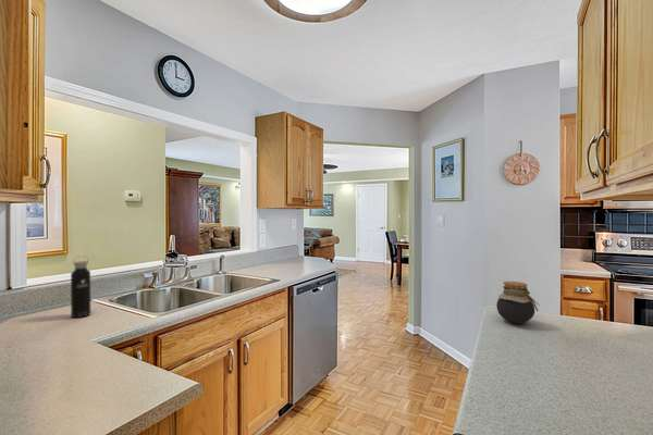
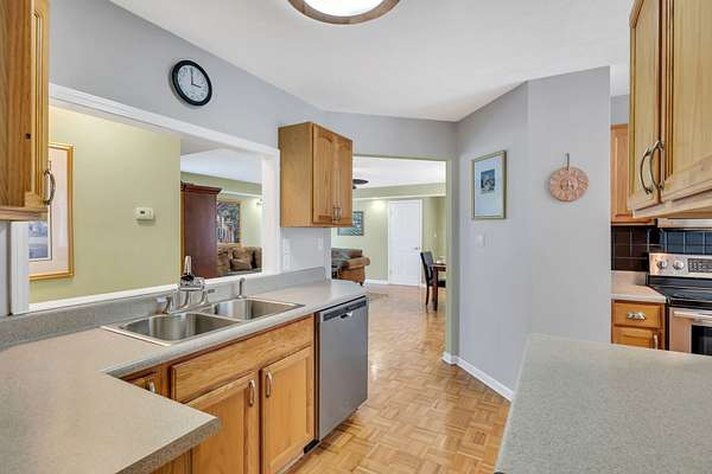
- water bottle (81, 285)
- jar (517, 302)
